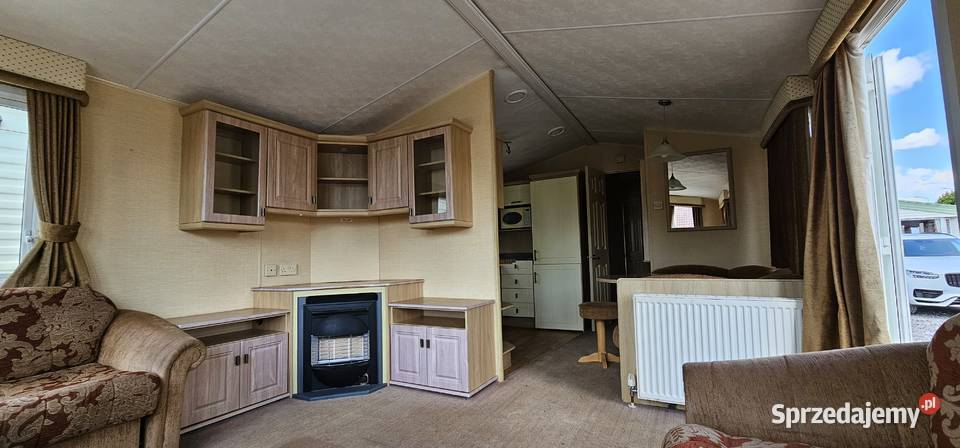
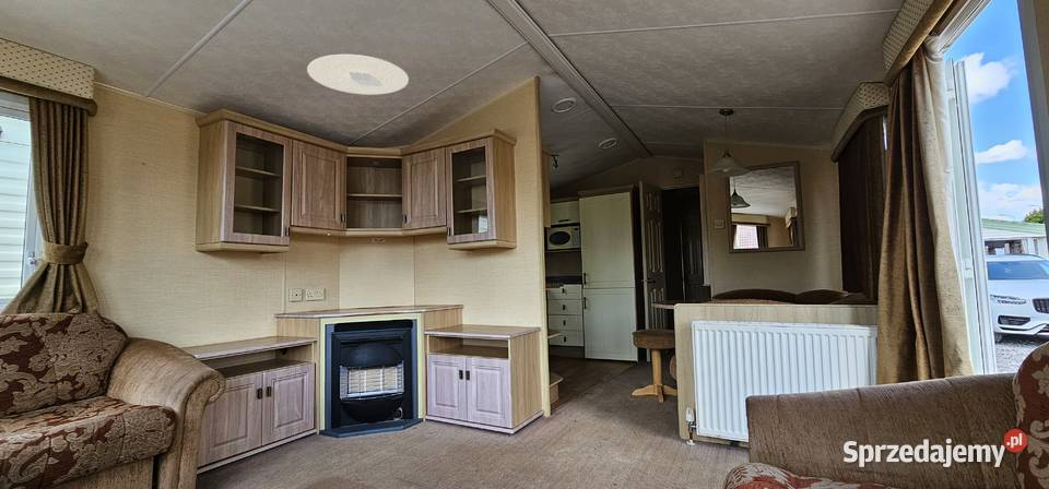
+ ceiling light (360, 71)
